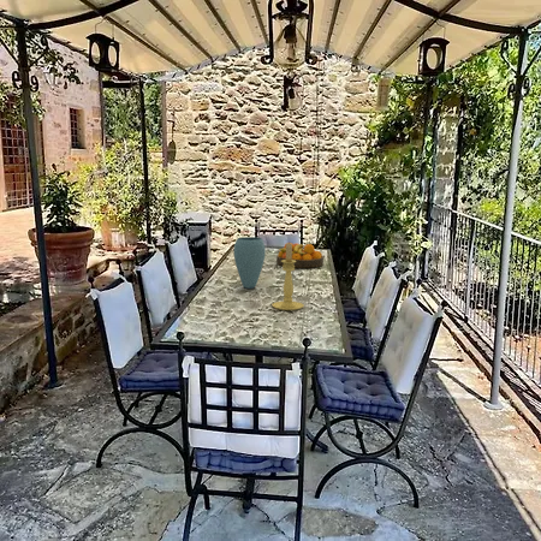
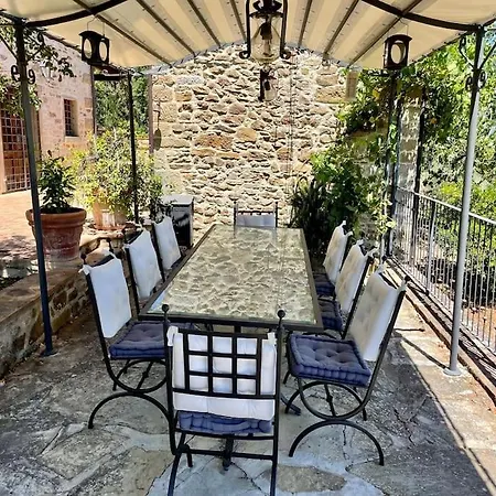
- candle holder (287, 274)
- fruit bowl (299, 252)
- vase (249, 262)
